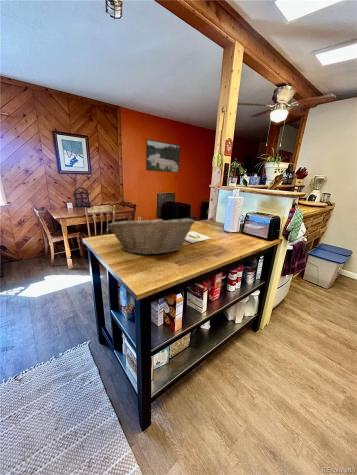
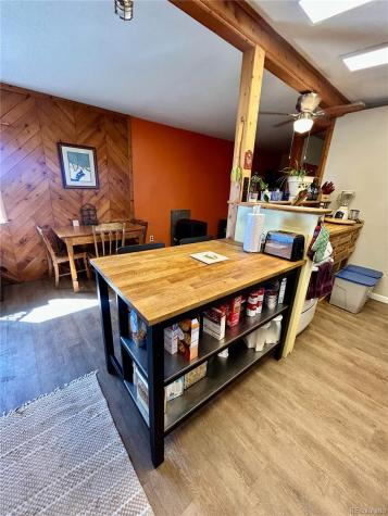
- fruit basket (152, 230)
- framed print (163, 157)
